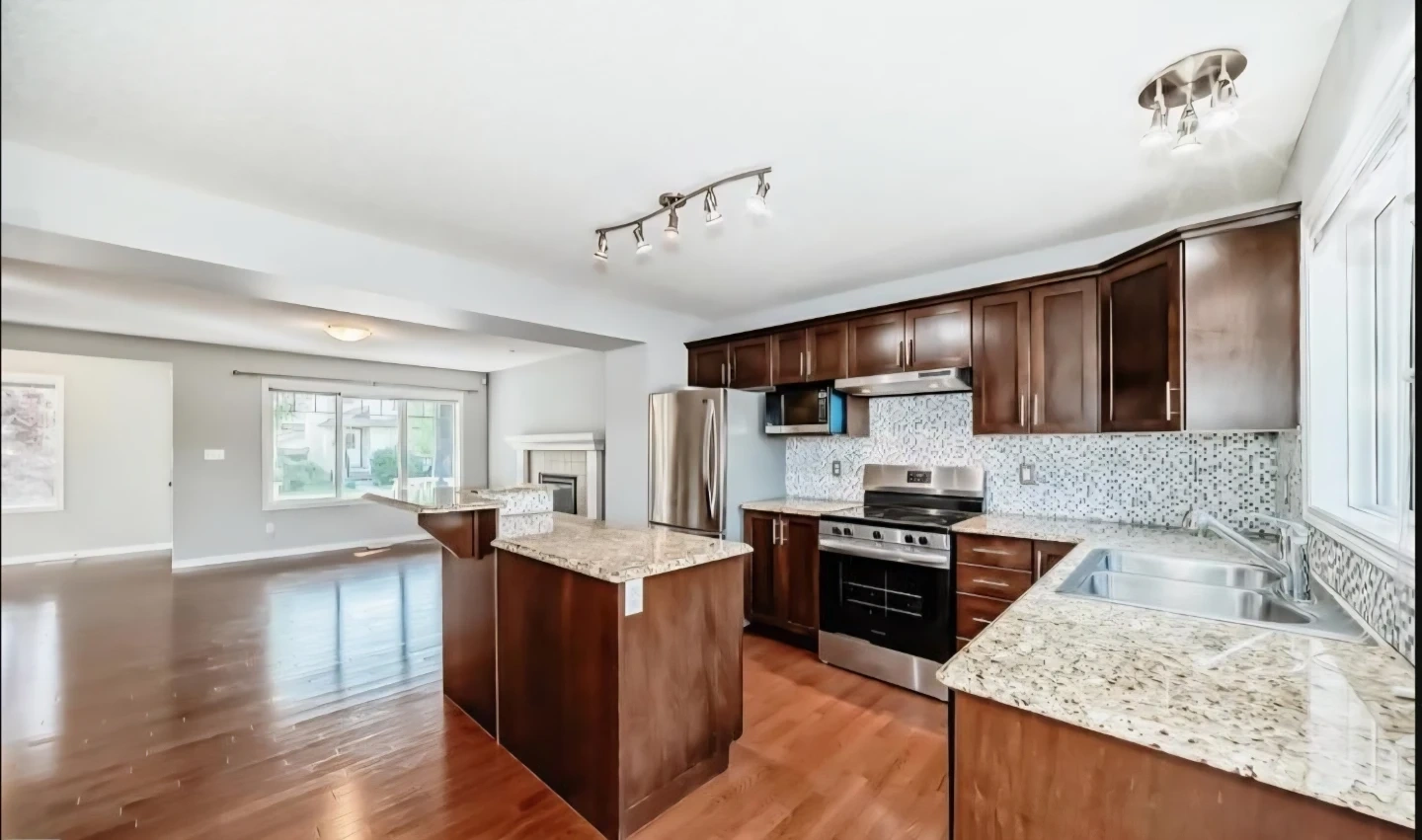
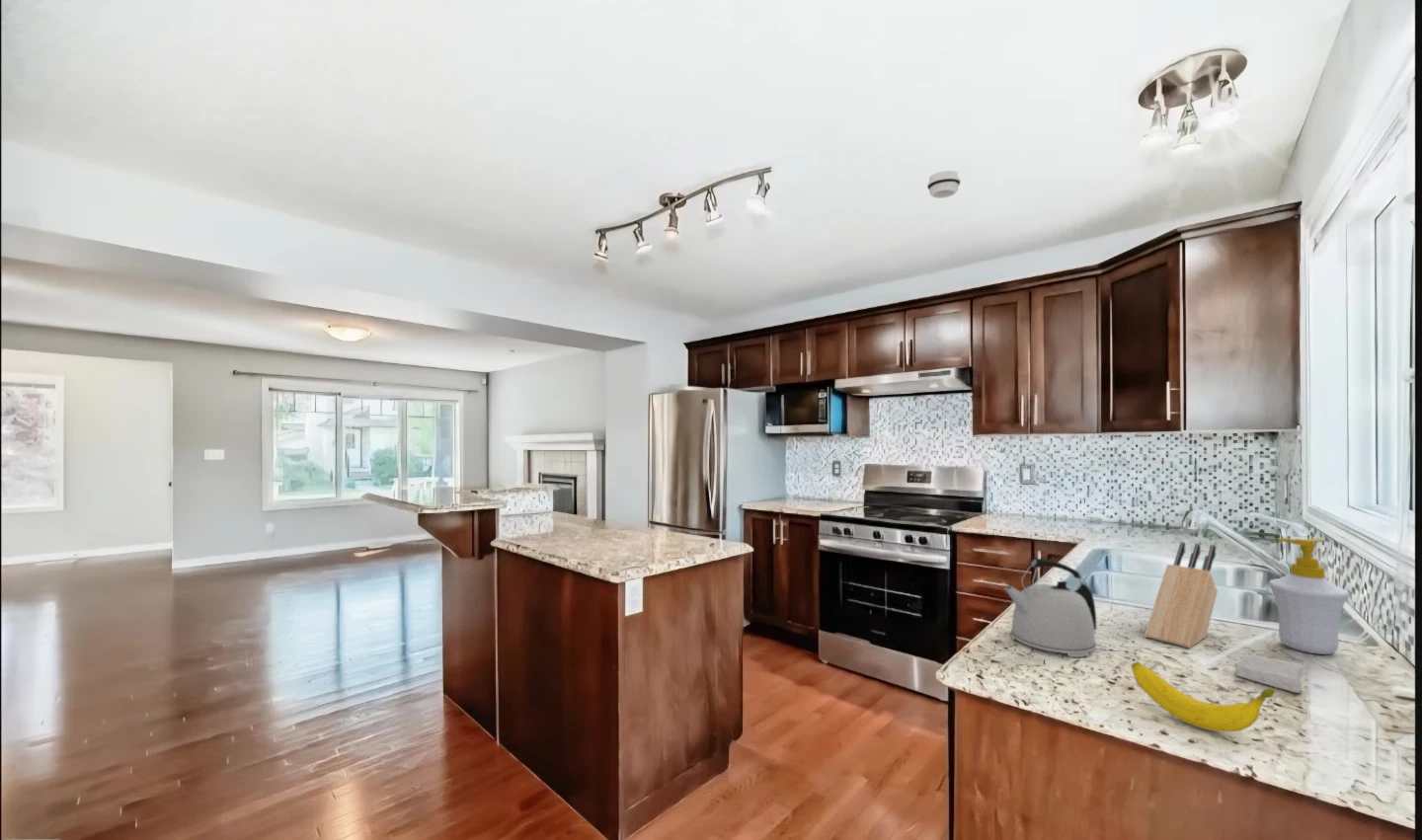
+ banana (1196, 699)
+ kettle (1050, 600)
+ knife block (1184, 589)
+ soap bottle (1307, 593)
+ smoke detector (943, 185)
+ soap bar (1268, 670)
